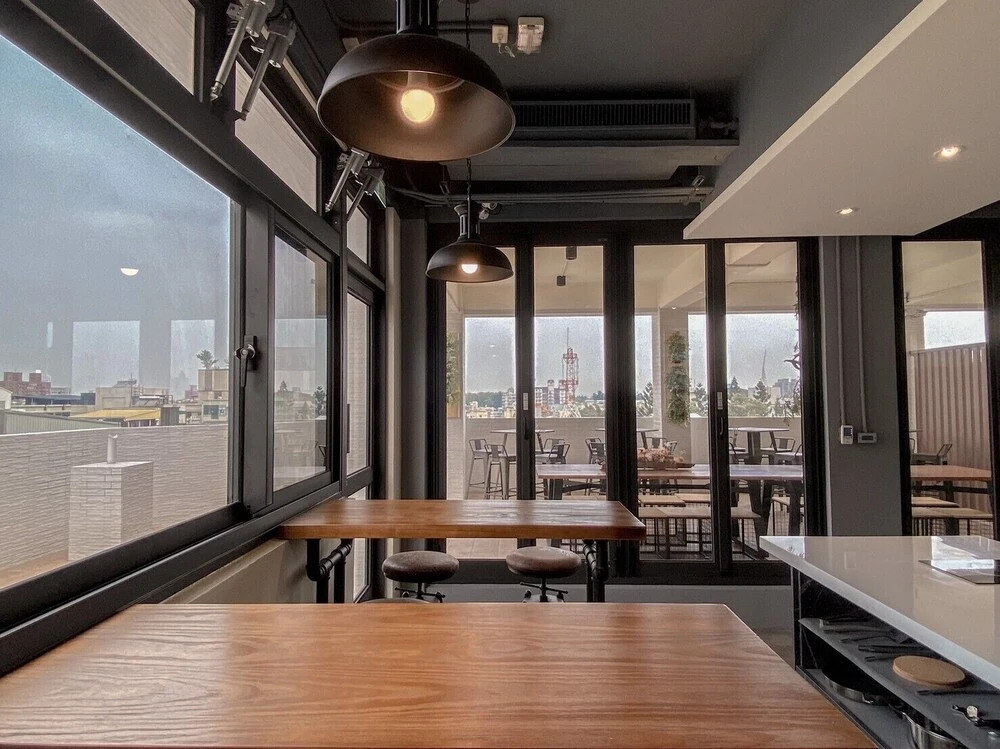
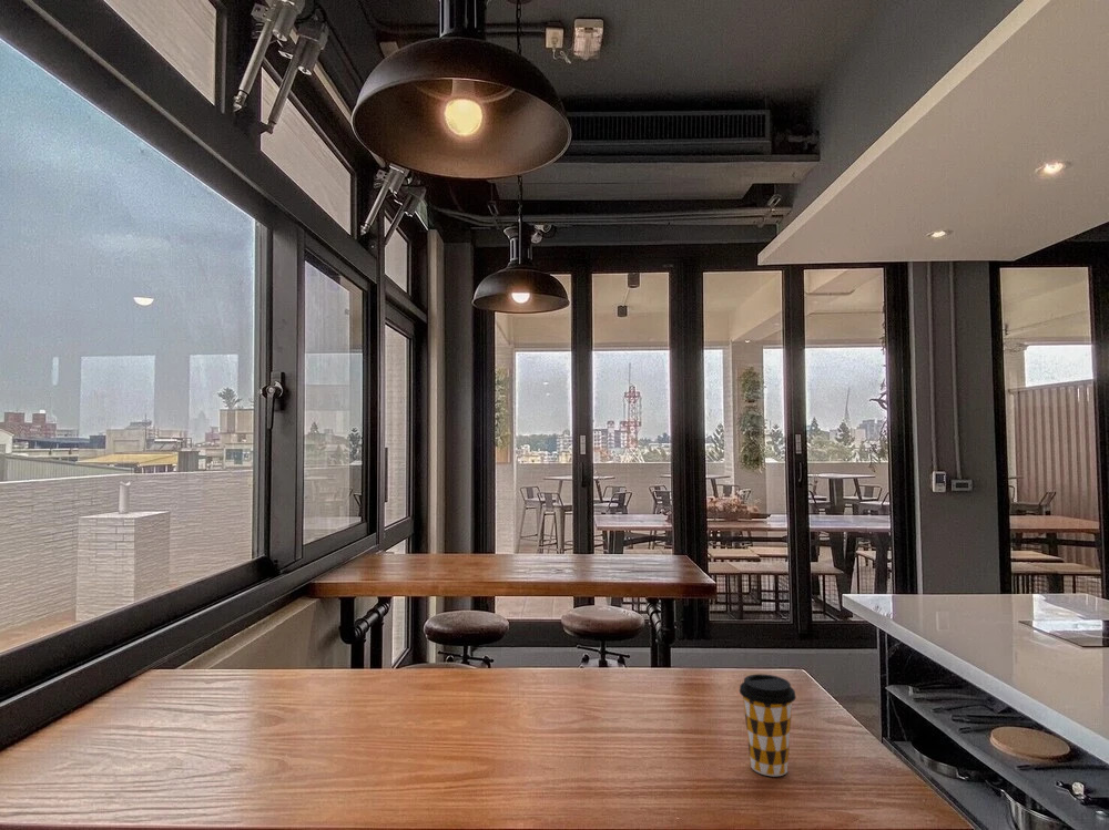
+ coffee cup (767, 724)
